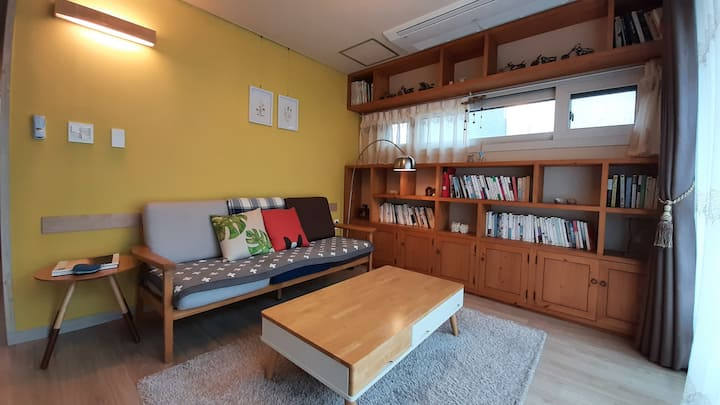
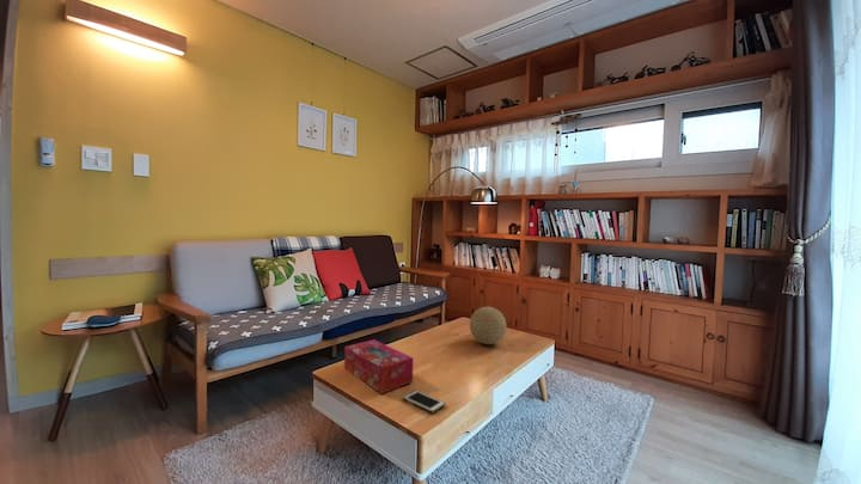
+ cell phone (423, 400)
+ decorative ball (487, 325)
+ tissue box (377, 363)
